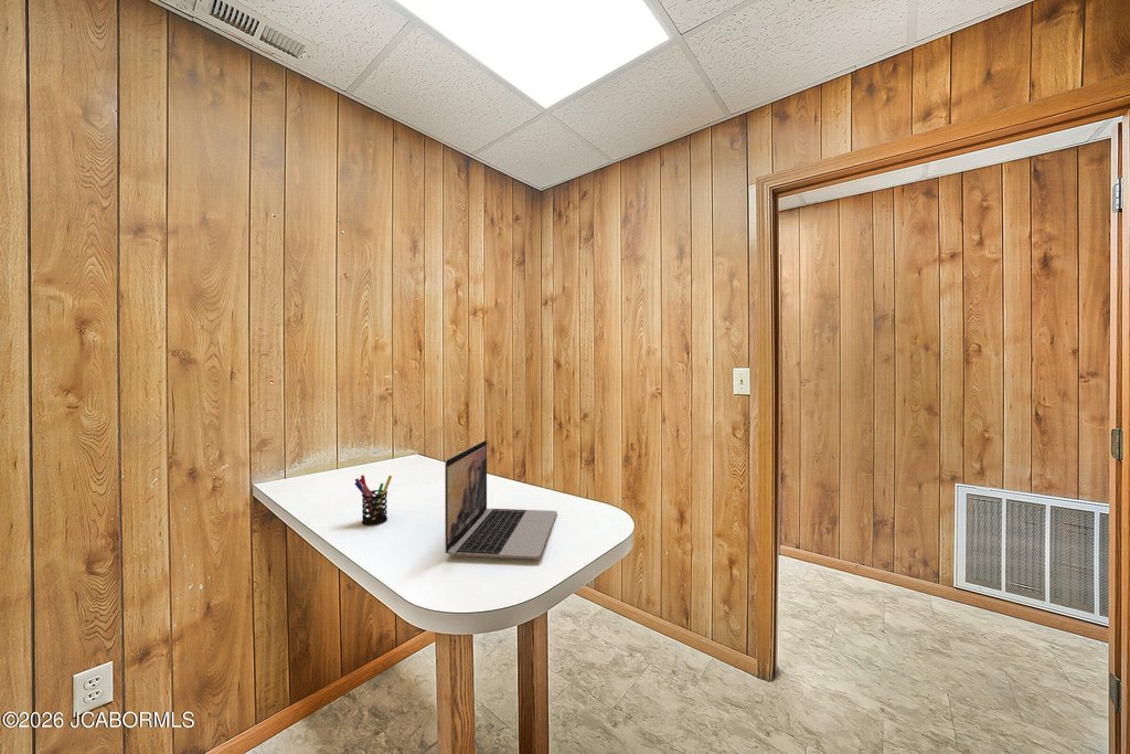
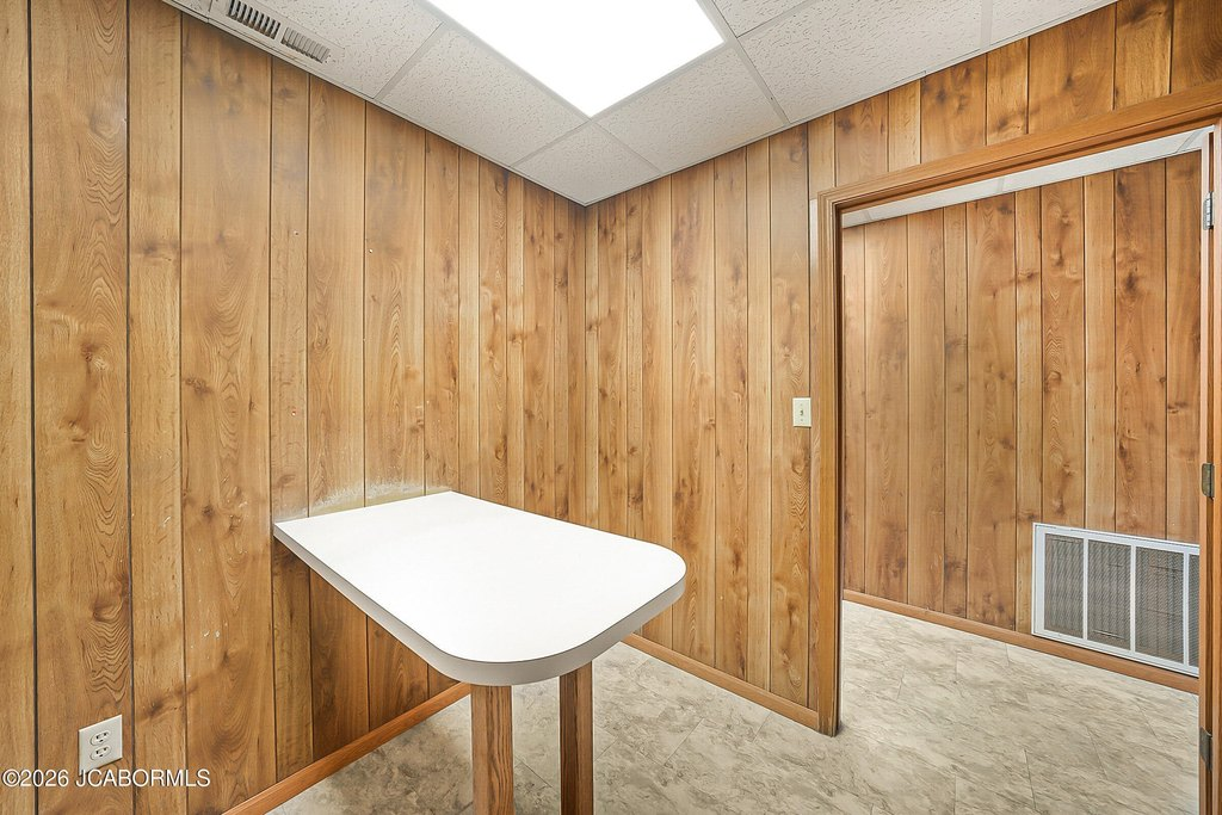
- pen holder (374, 497)
- laptop (508, 509)
